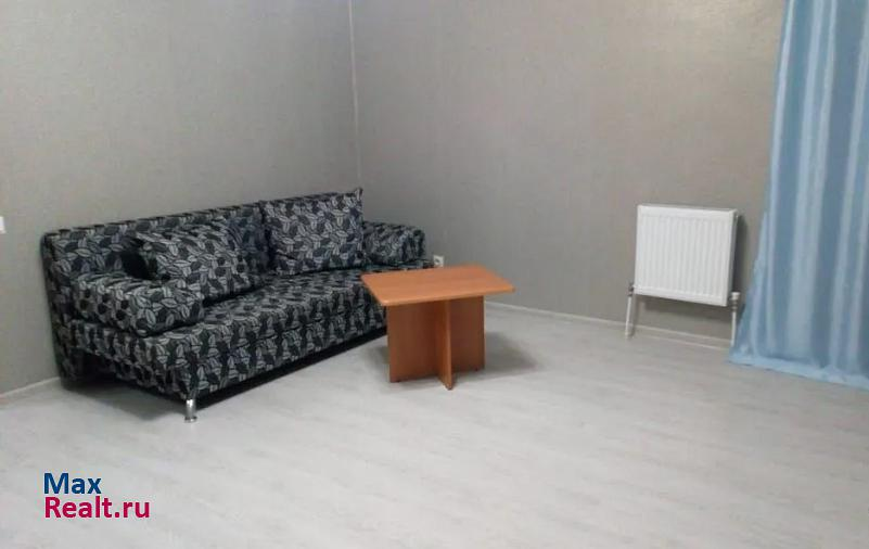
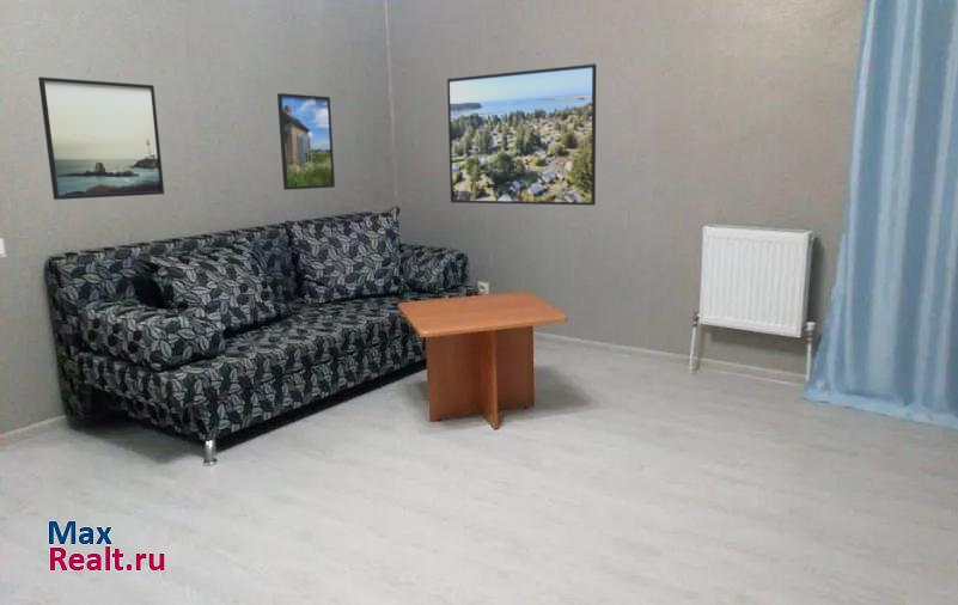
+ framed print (306, 142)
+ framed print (105, 139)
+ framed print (517, 139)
